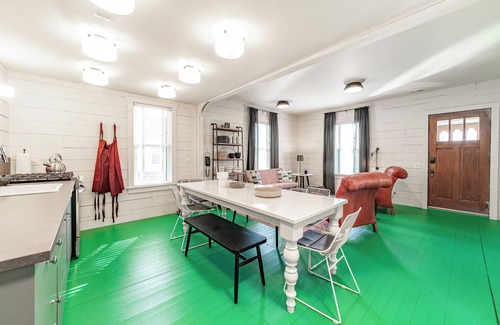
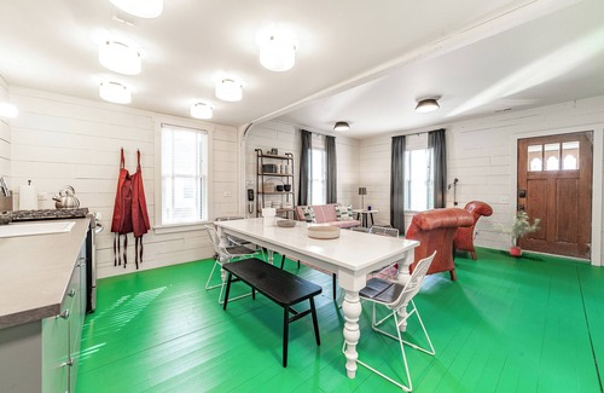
+ potted tree (516, 232)
